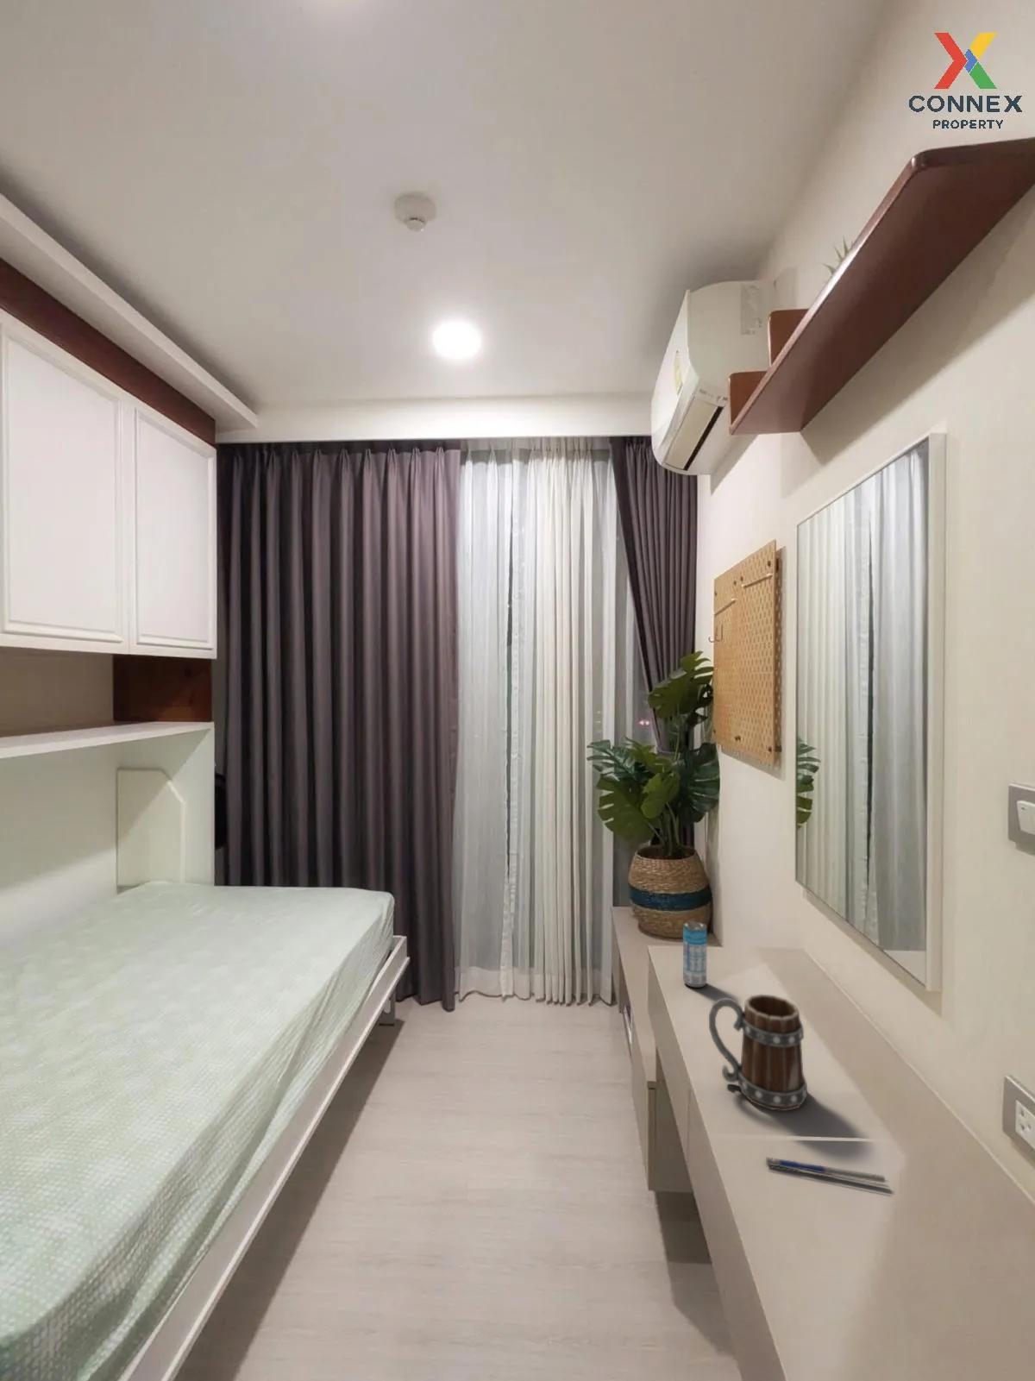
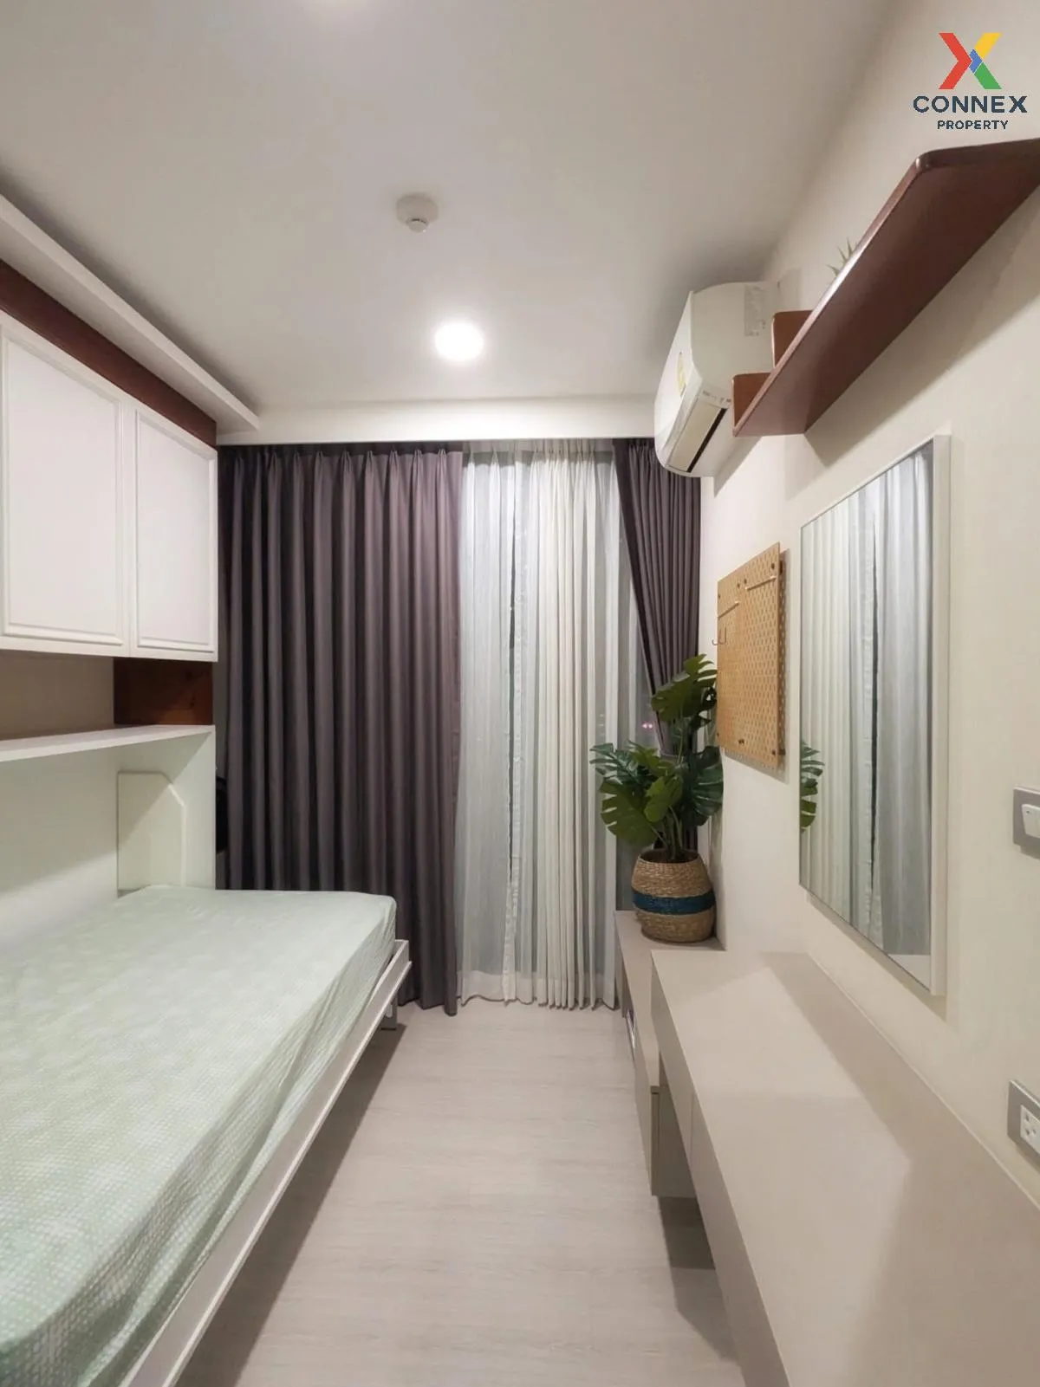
- mug (757, 1046)
- pen (825, 1170)
- beverage can (695, 954)
